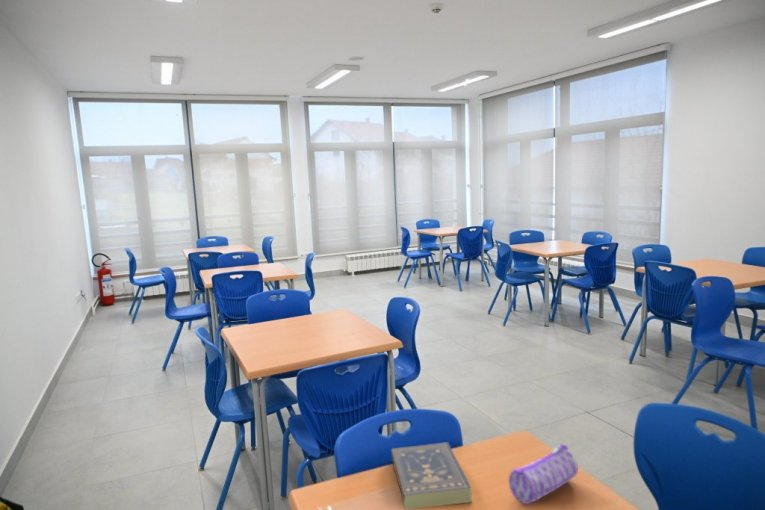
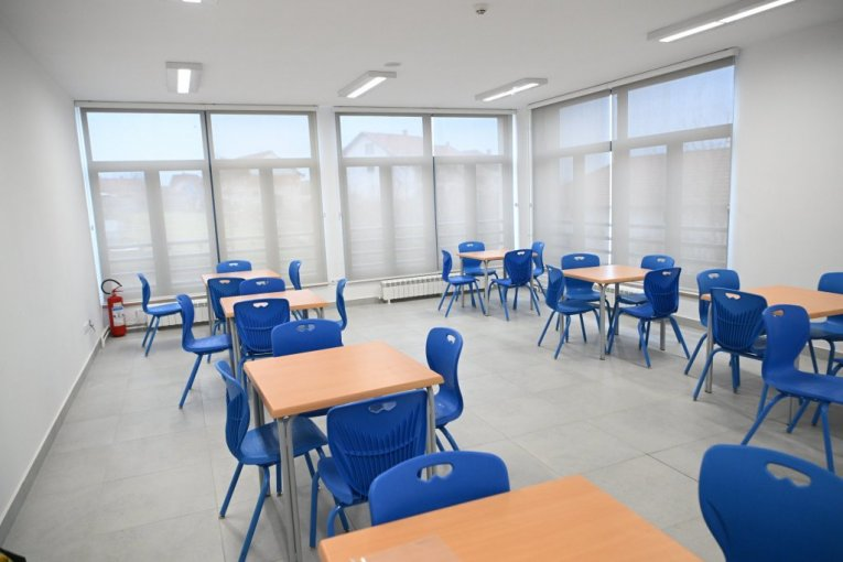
- pencil case (544, 473)
- book (428, 473)
